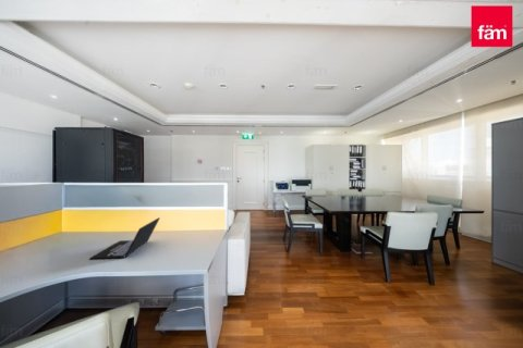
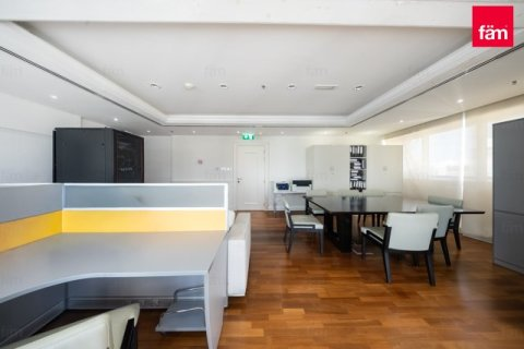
- laptop (129, 240)
